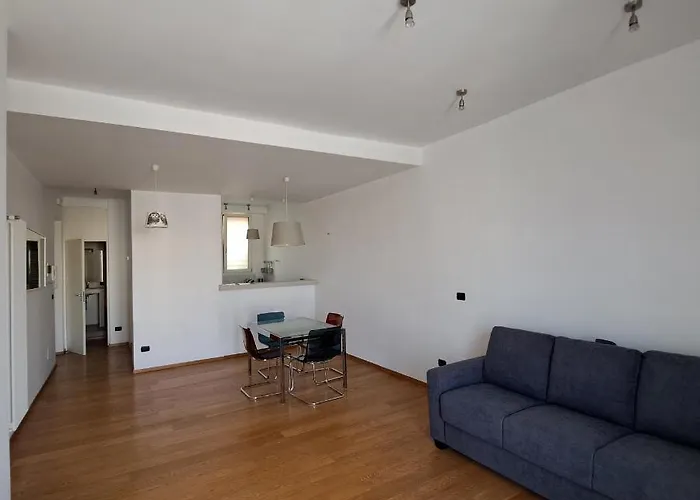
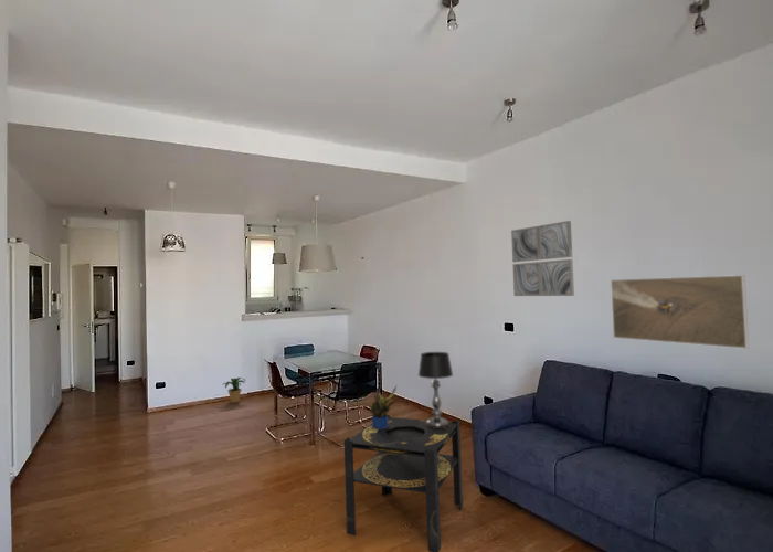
+ wall art (540, 259)
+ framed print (671, 309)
+ table lamp (435, 388)
+ side table (406, 474)
+ potted plant (234, 390)
+ potted plant (384, 403)
